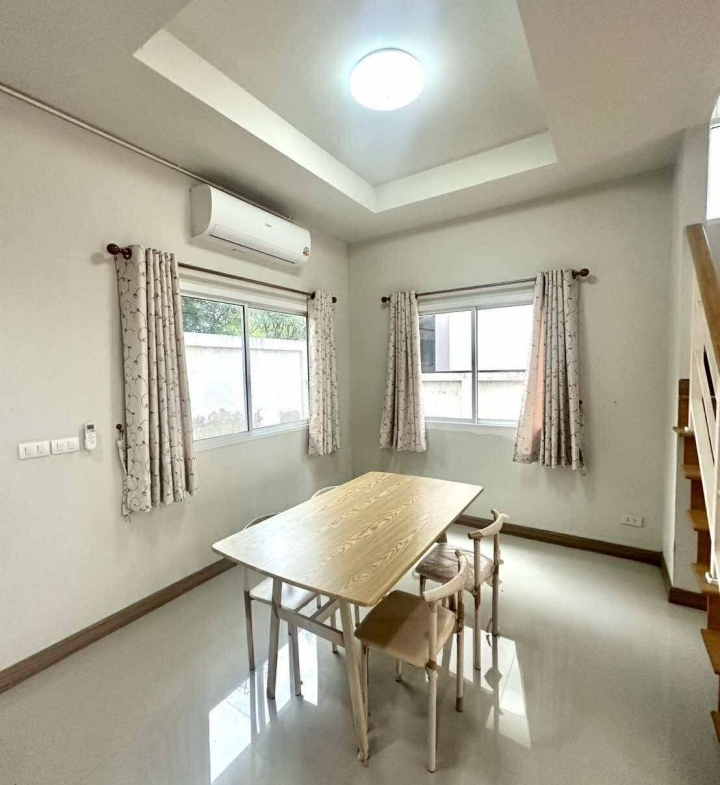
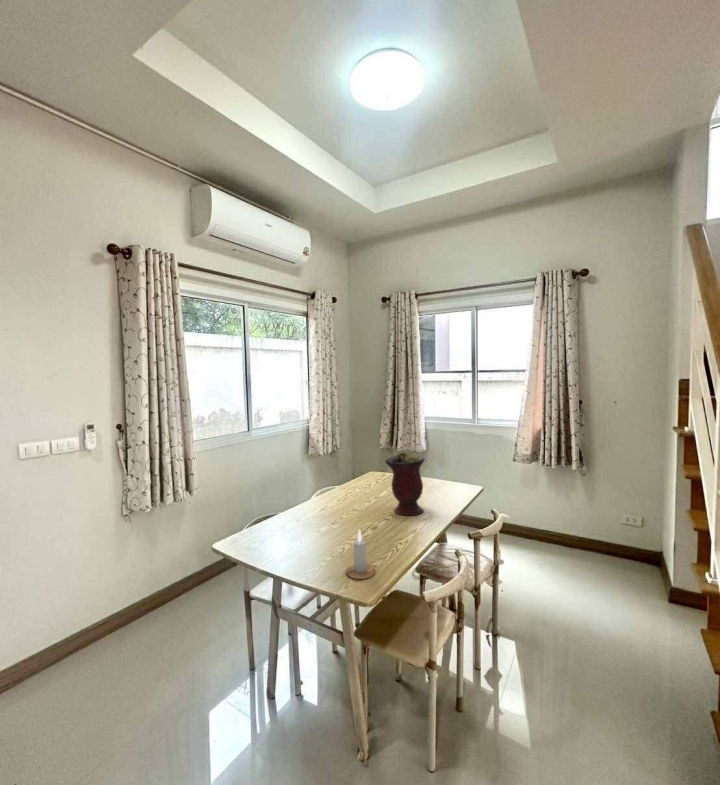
+ candle (360, 550)
+ vase (405, 481)
